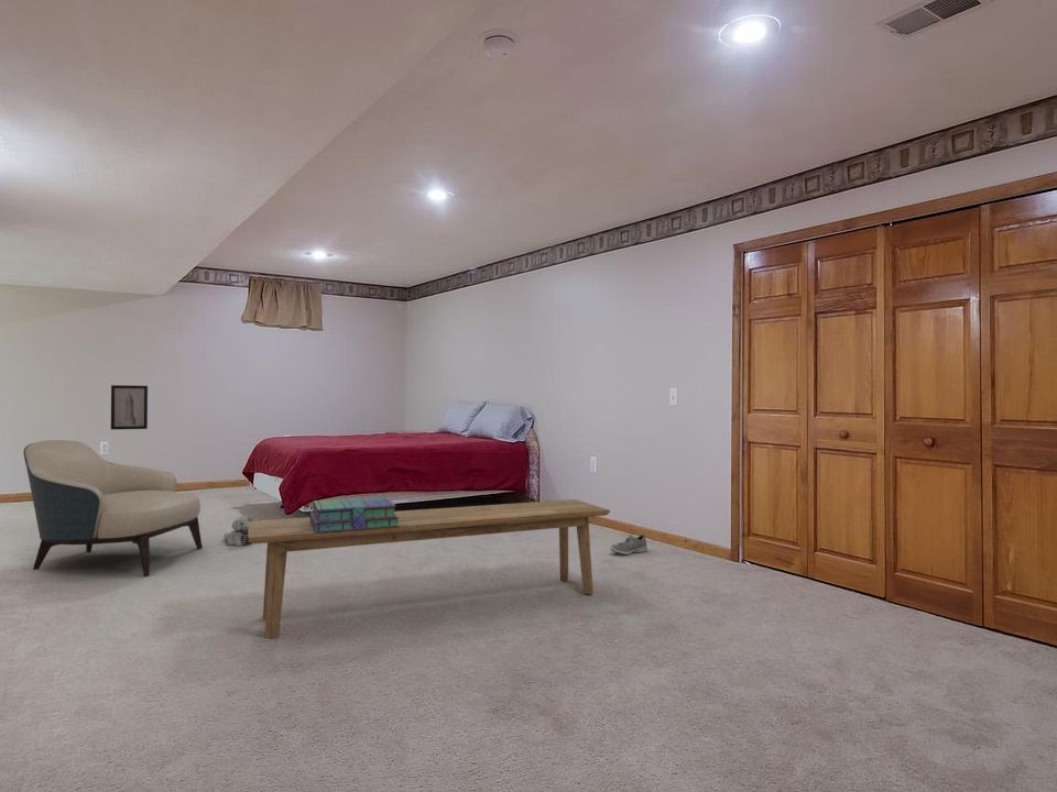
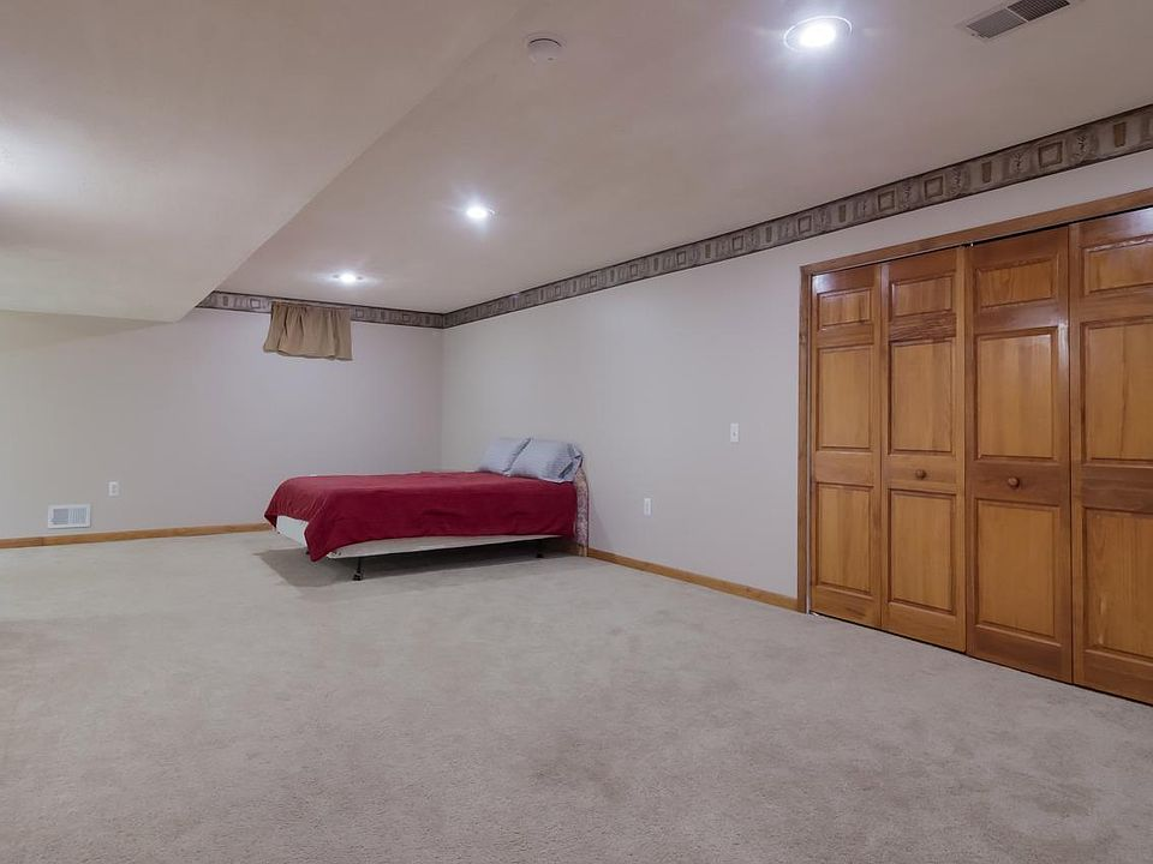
- stack of books (353, 513)
- bench (437, 538)
- sneaker (628, 543)
- wall art (129, 407)
- armchair (112, 501)
- plush toy (239, 528)
